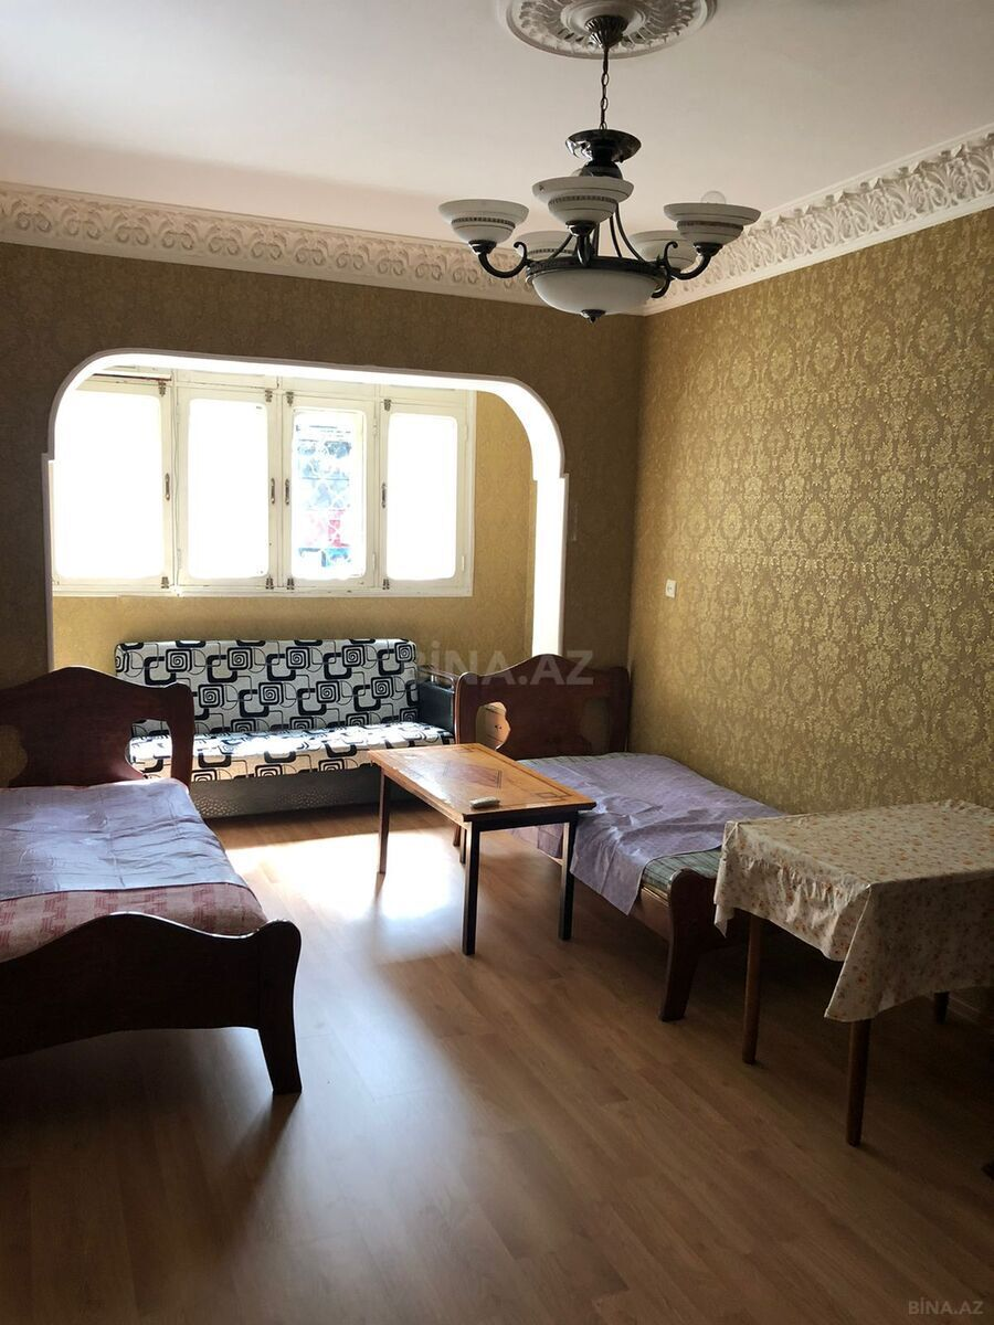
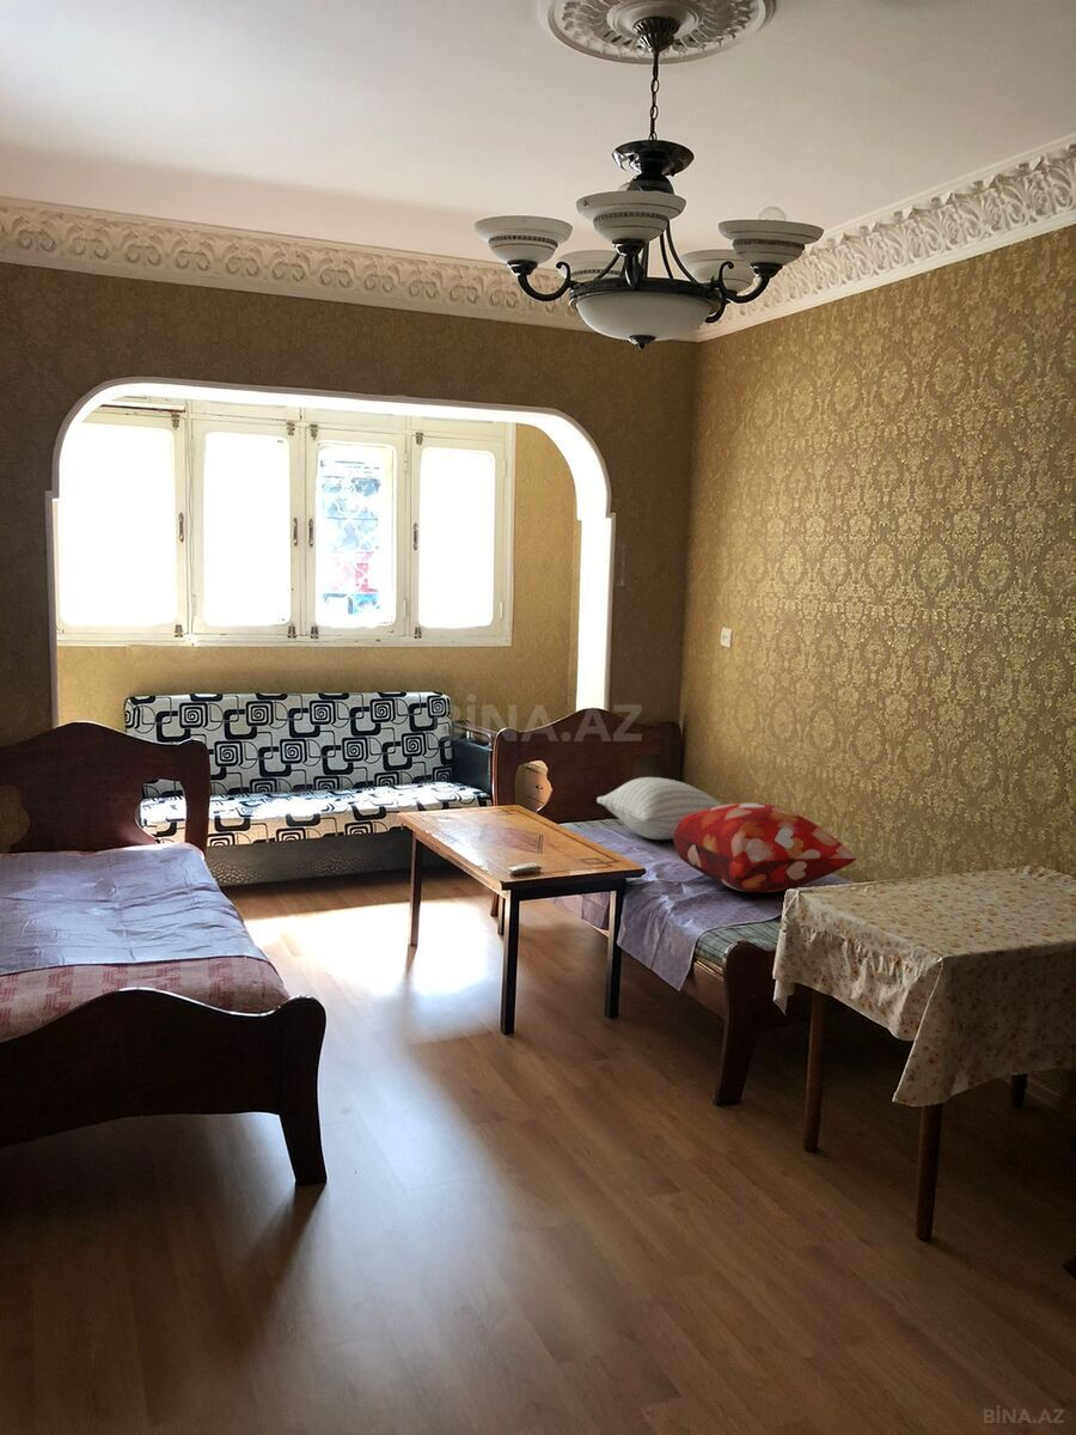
+ pillow (664, 807)
+ decorative pillow (760, 845)
